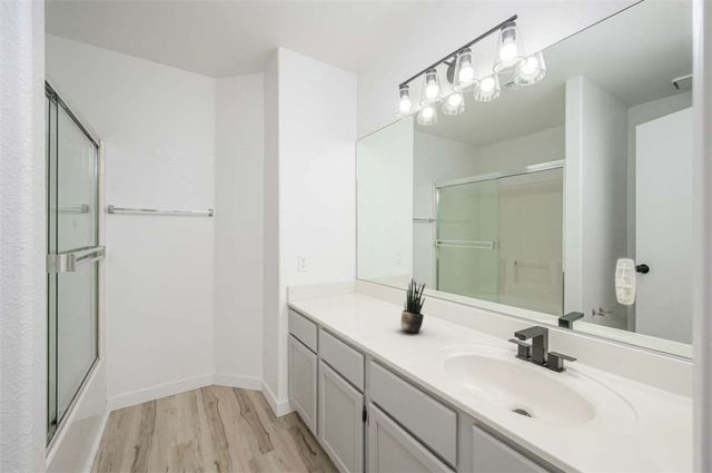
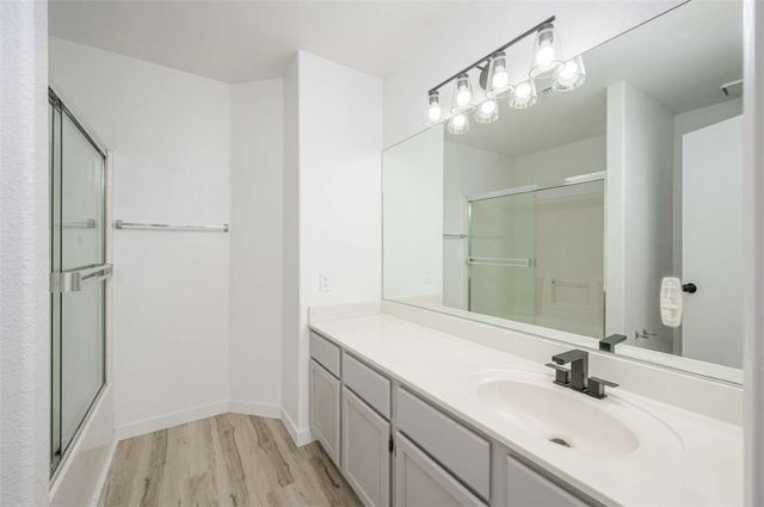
- potted plant (414, 304)
